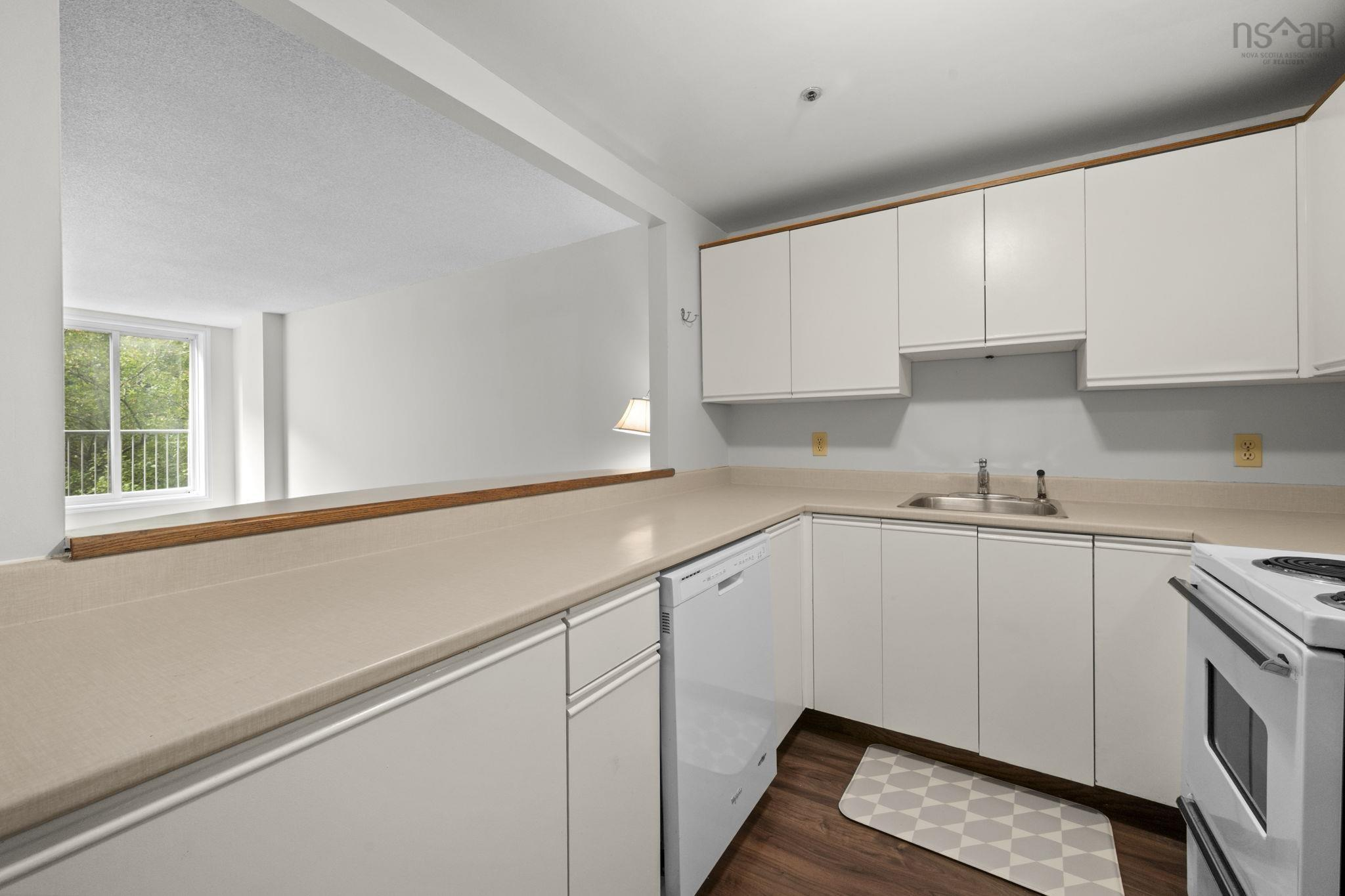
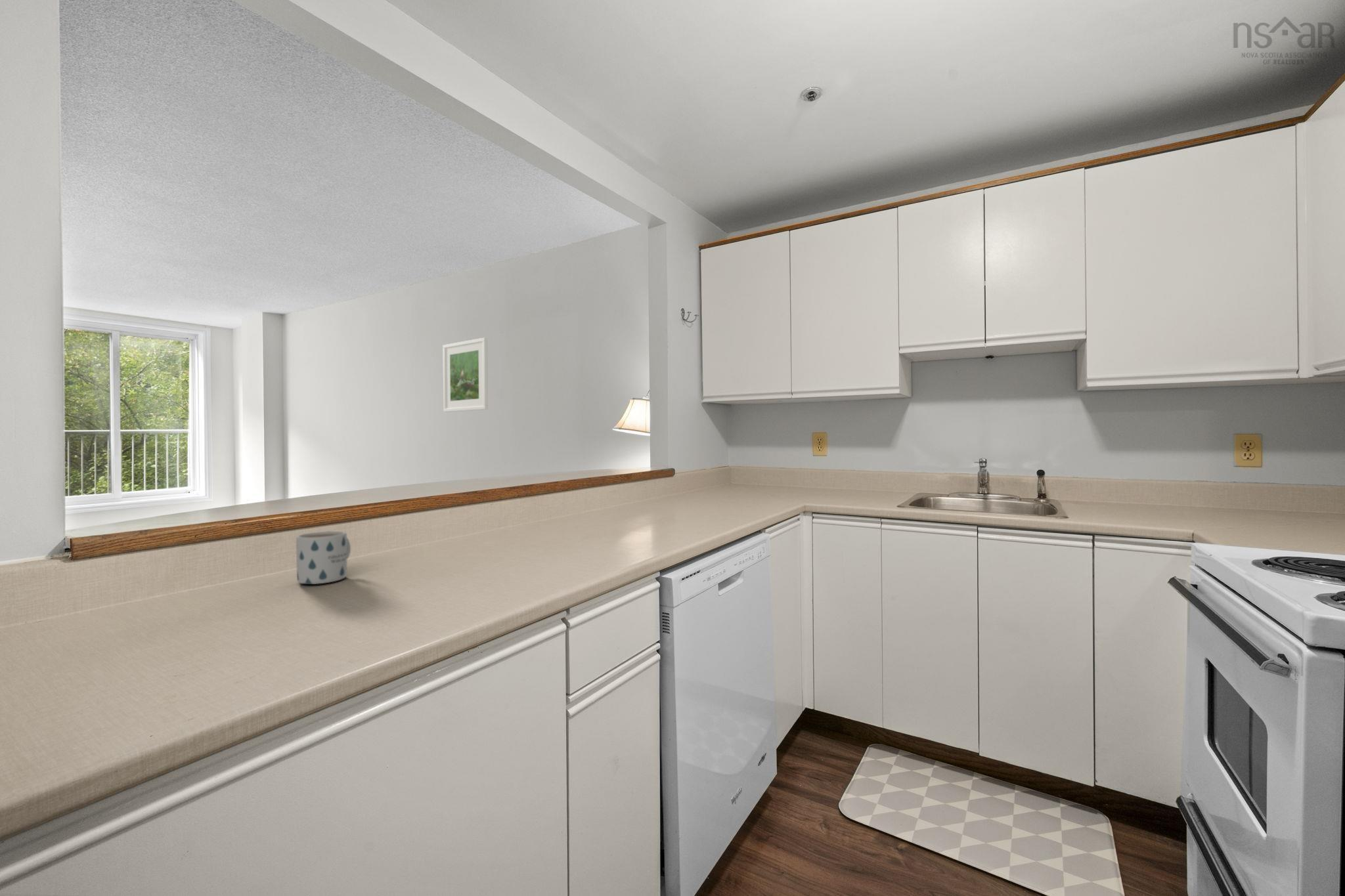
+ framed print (464, 376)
+ mug (328, 555)
